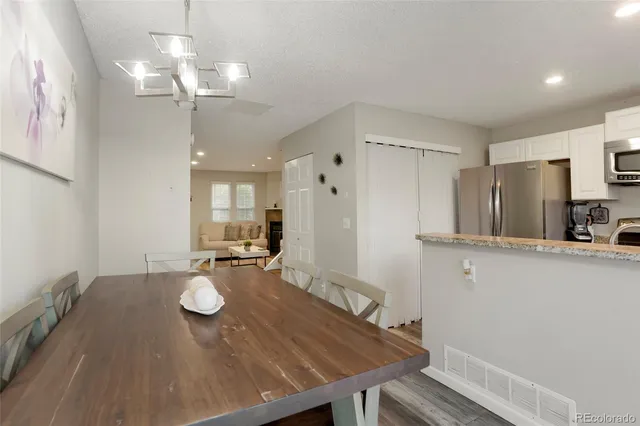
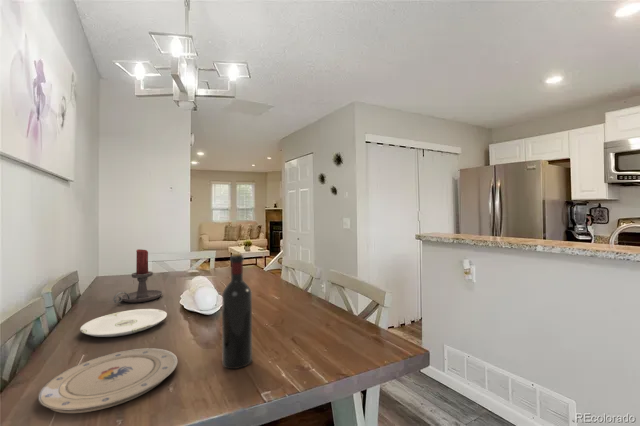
+ wine bottle (237, 307)
+ plate (115, 376)
+ plate (126, 323)
+ candle holder (137, 274)
